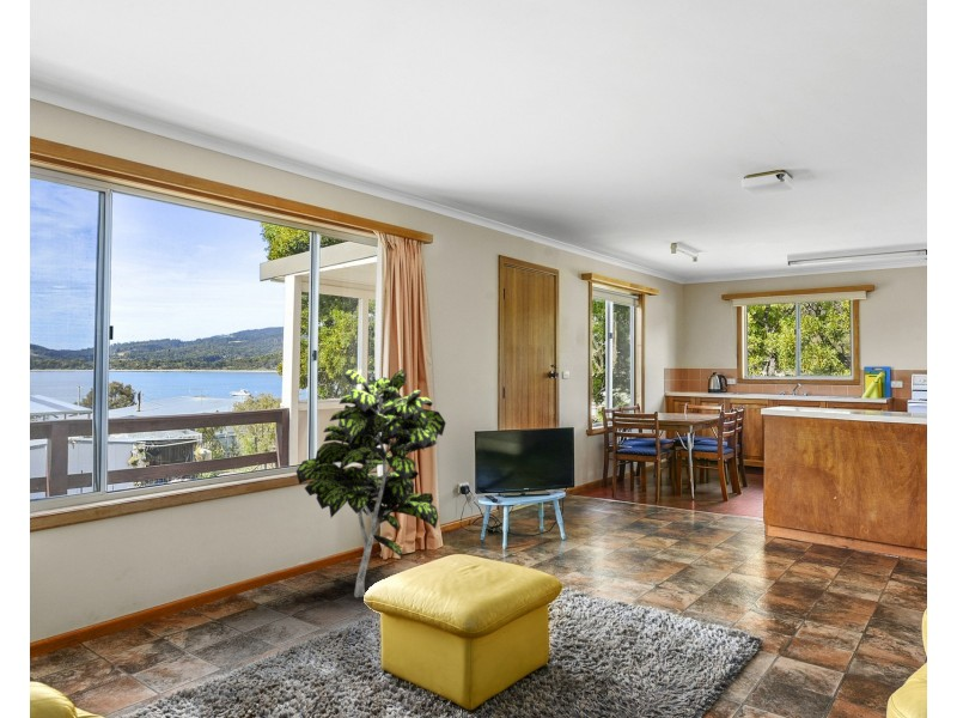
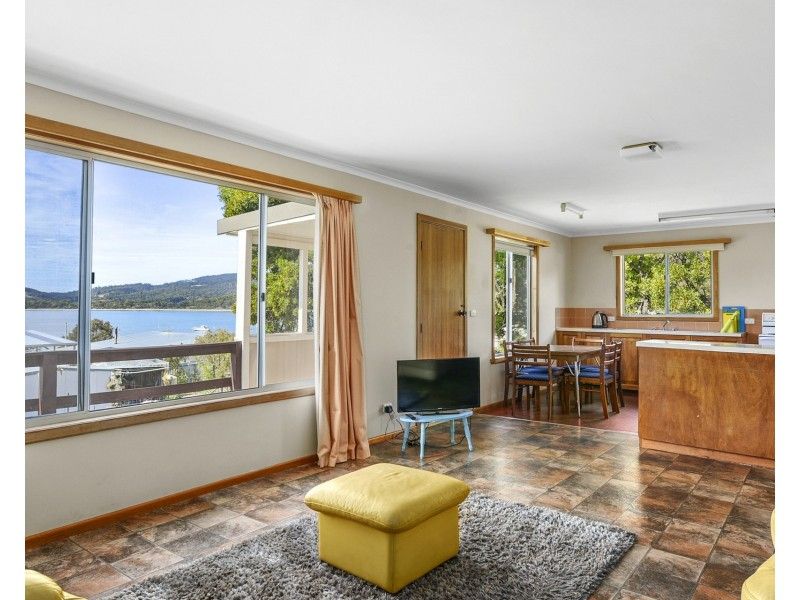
- indoor plant (367, 479)
